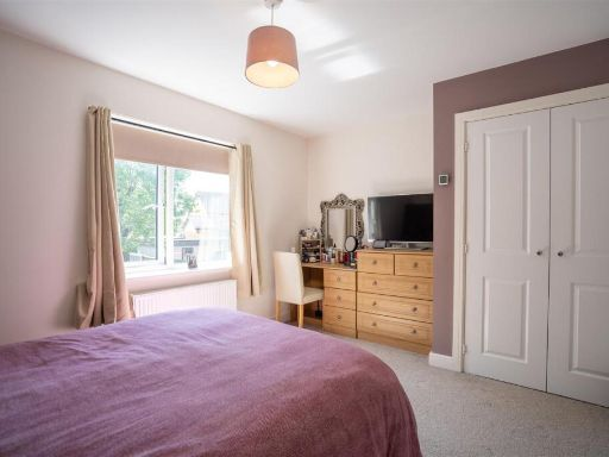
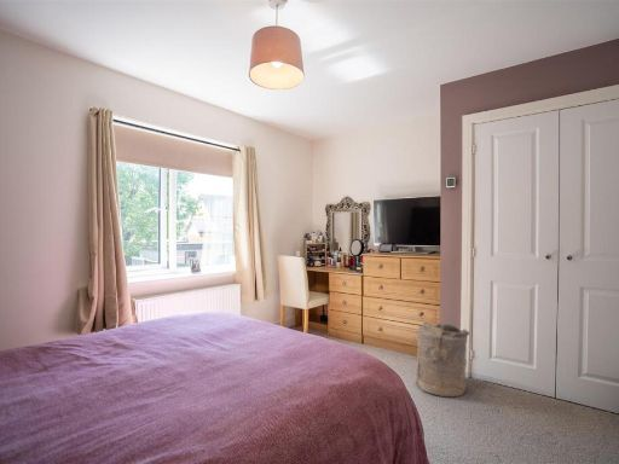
+ laundry hamper (439, 355)
